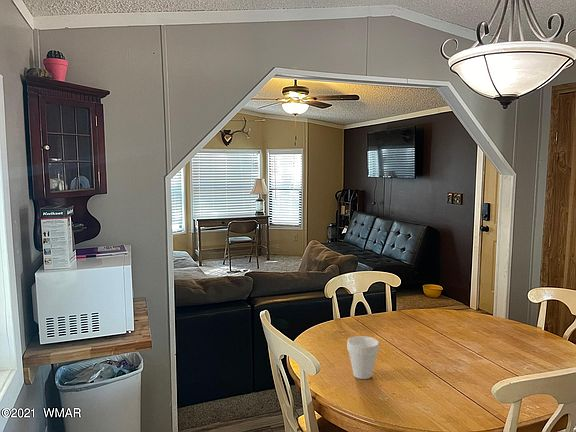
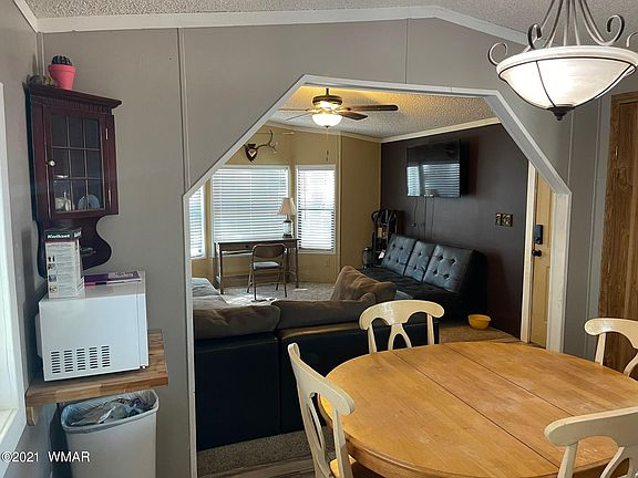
- cup (362, 358)
